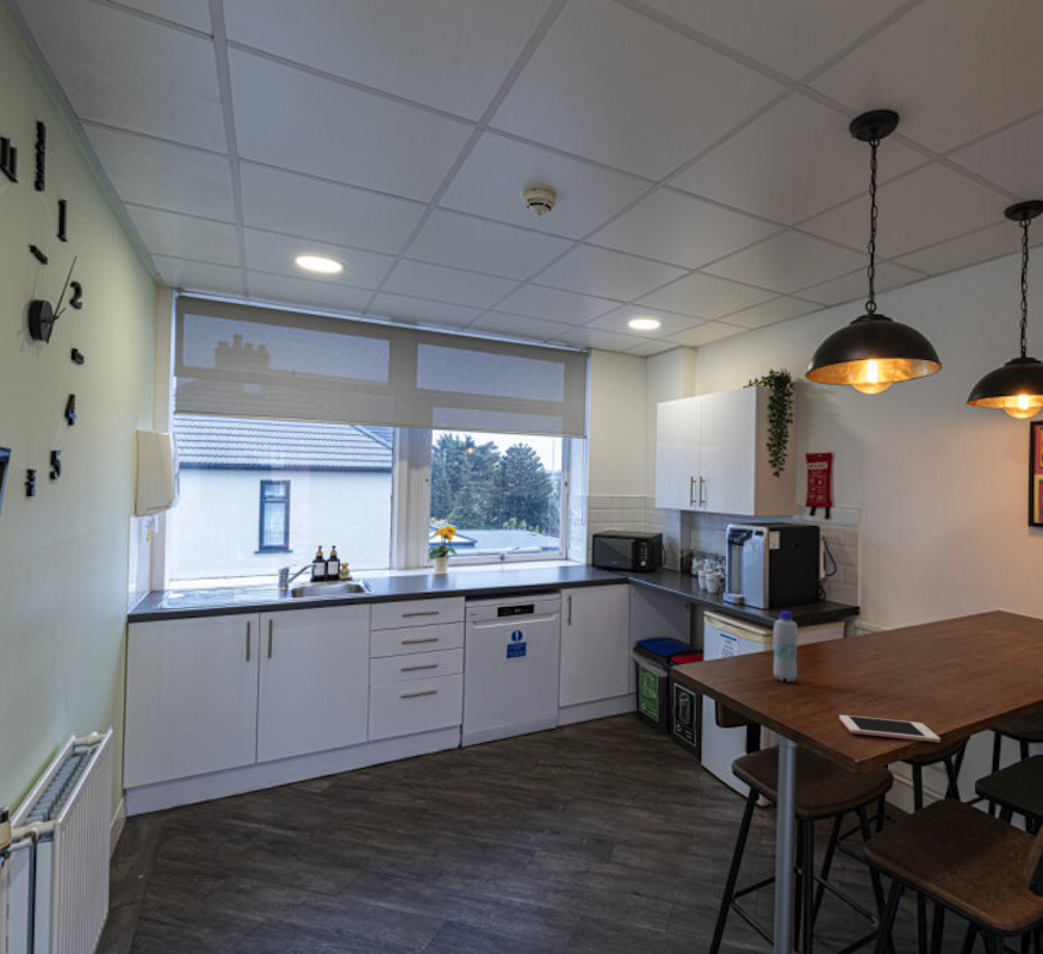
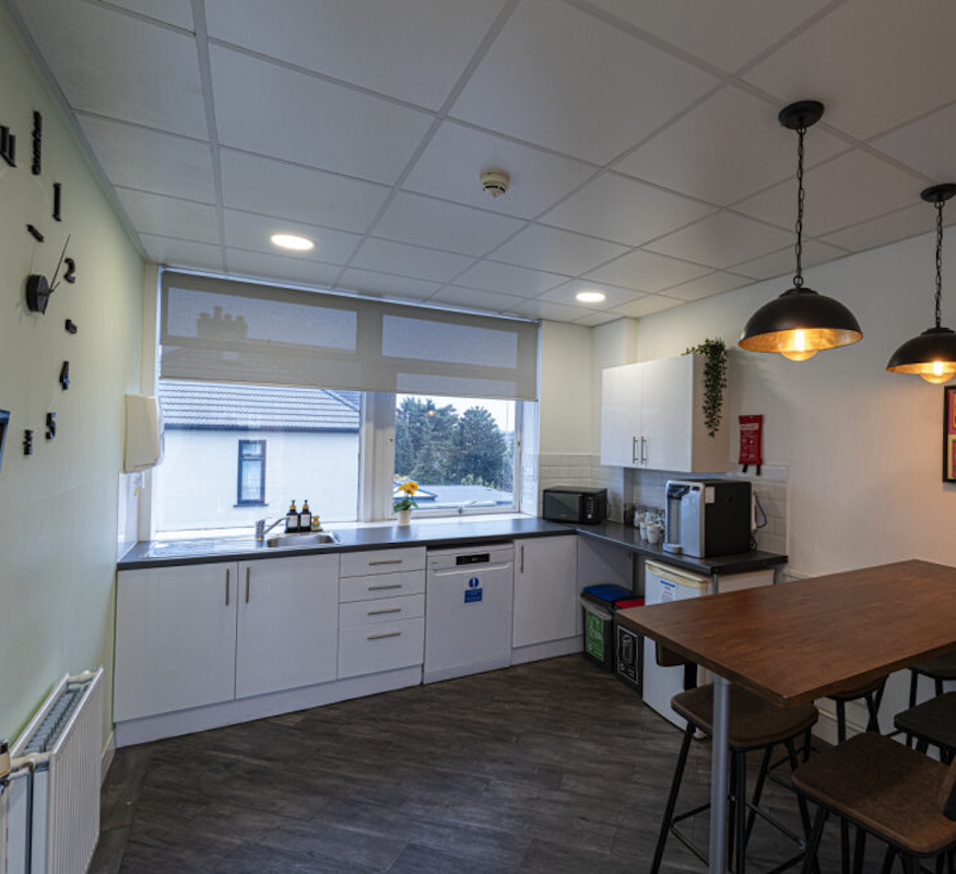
- cell phone (887, 727)
- bottle (784, 645)
